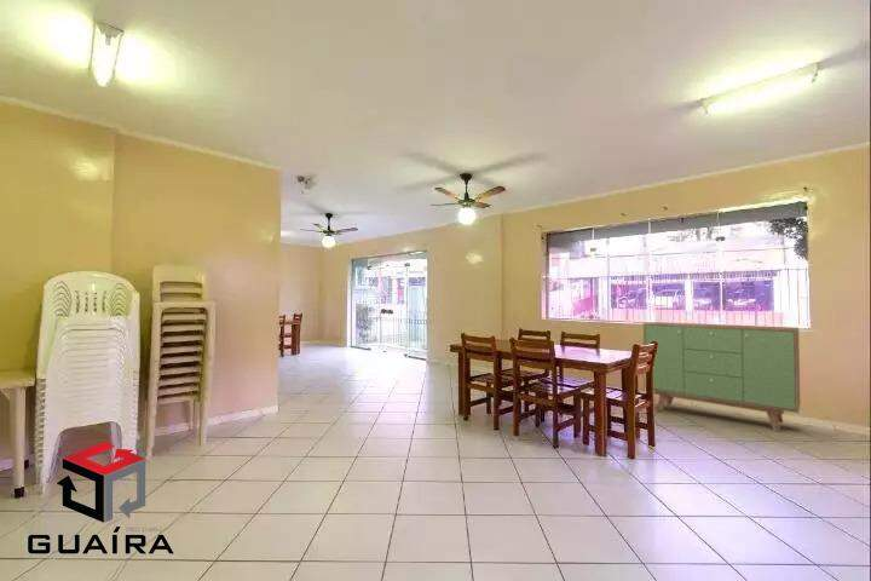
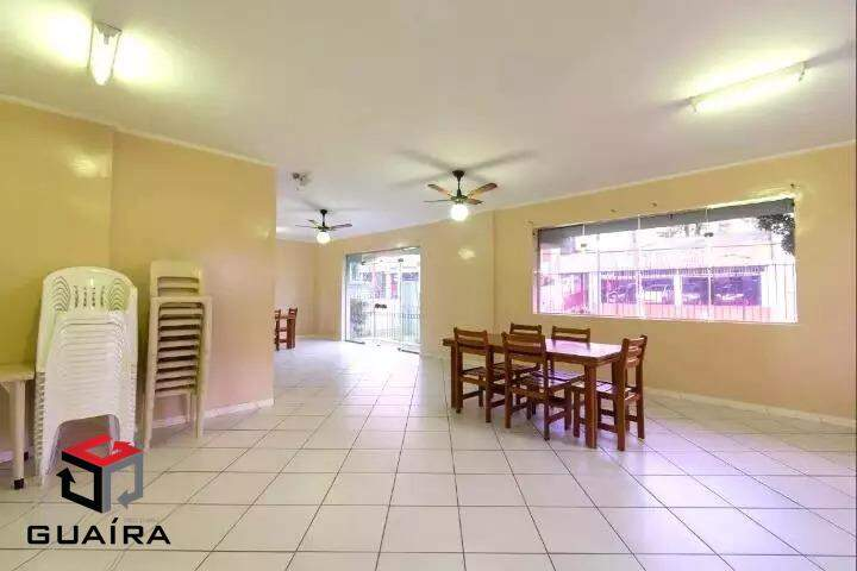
- sideboard (715, 370)
